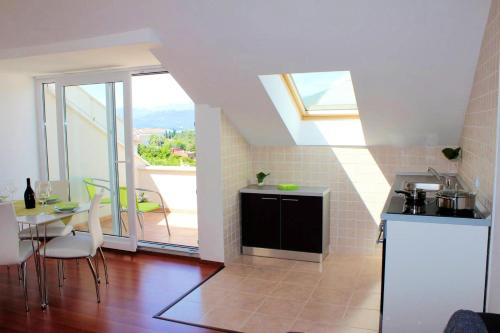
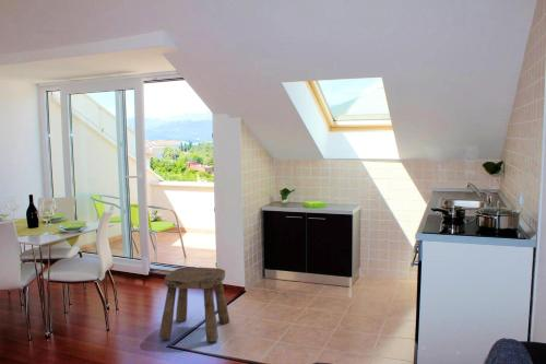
+ stool (187, 302)
